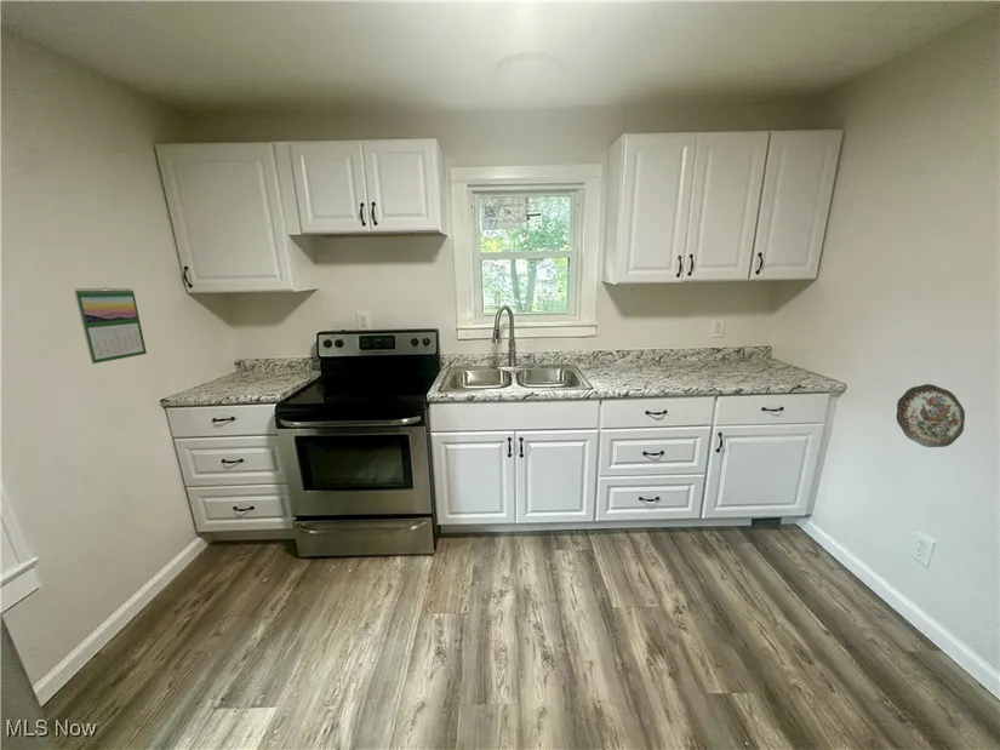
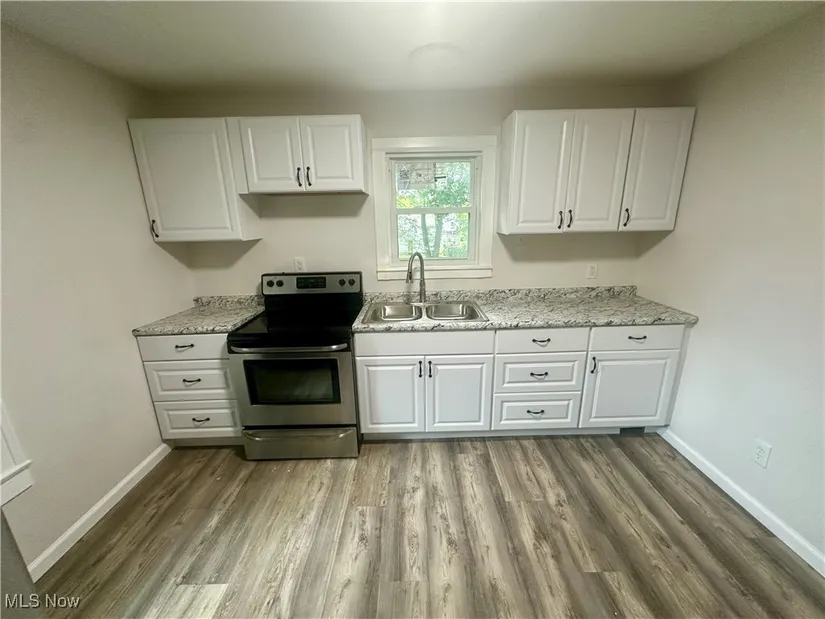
- decorative plate (930, 416)
- calendar (113, 324)
